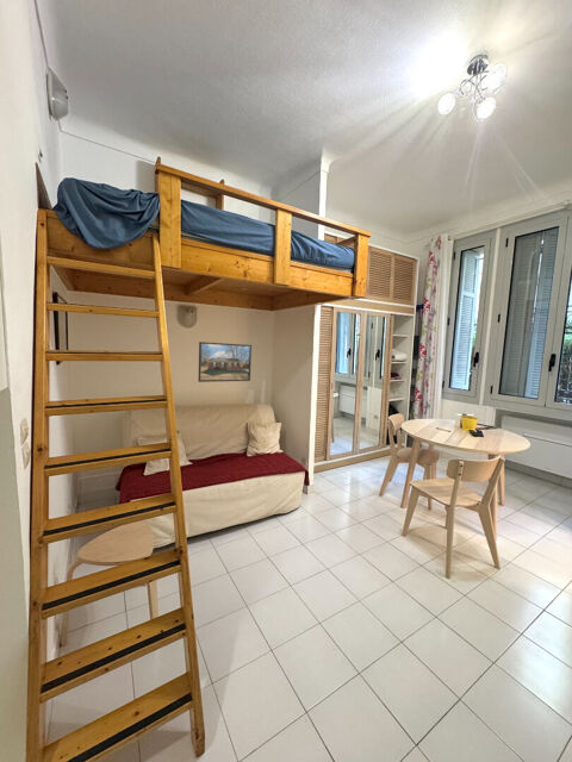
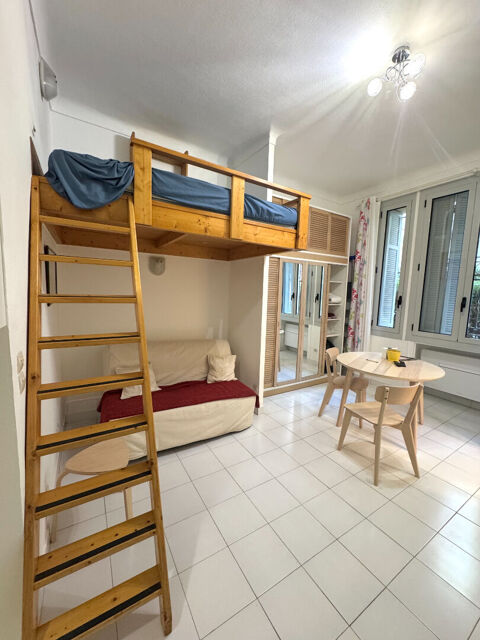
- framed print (225, 362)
